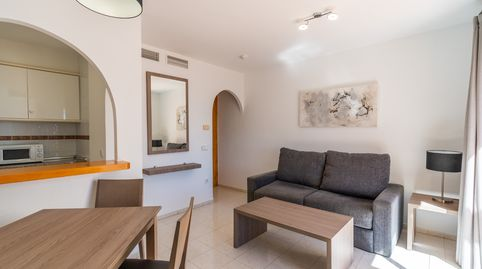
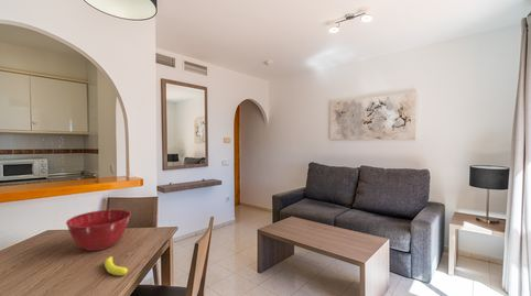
+ banana (113, 265)
+ mixing bowl (100, 231)
